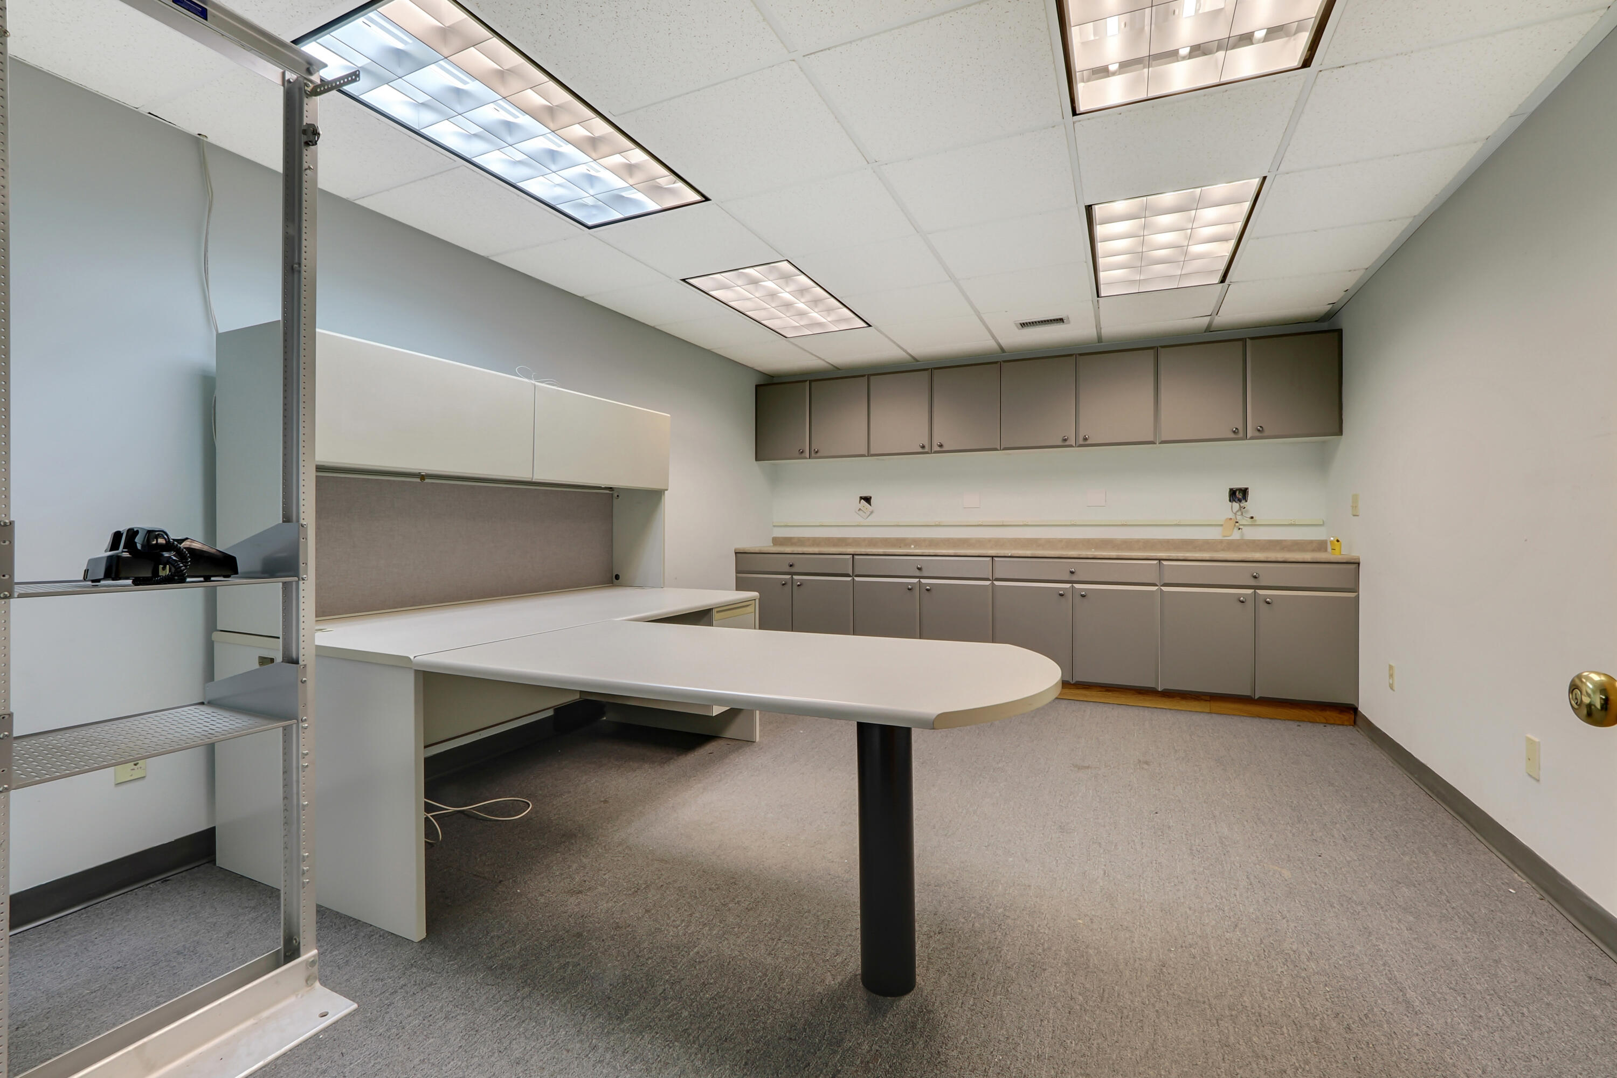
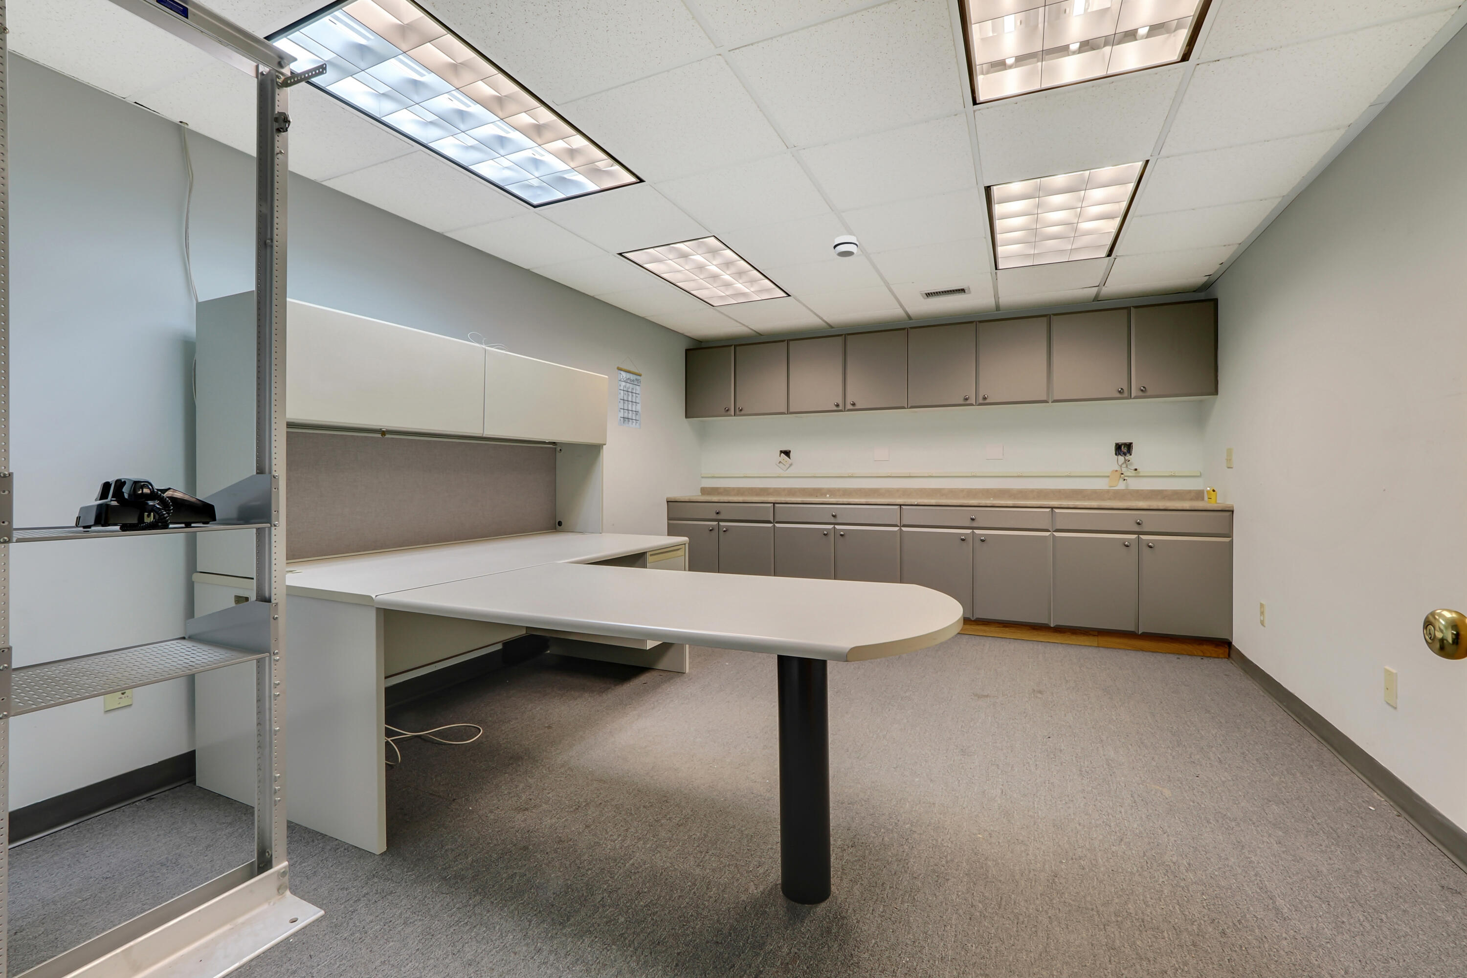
+ calendar (630, 392)
+ smoke detector (846, 247)
